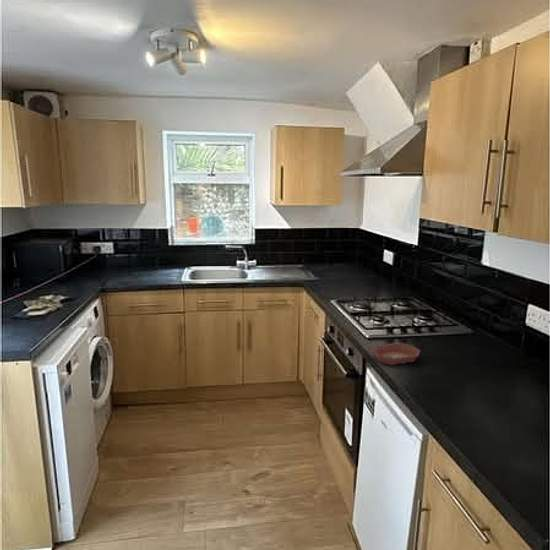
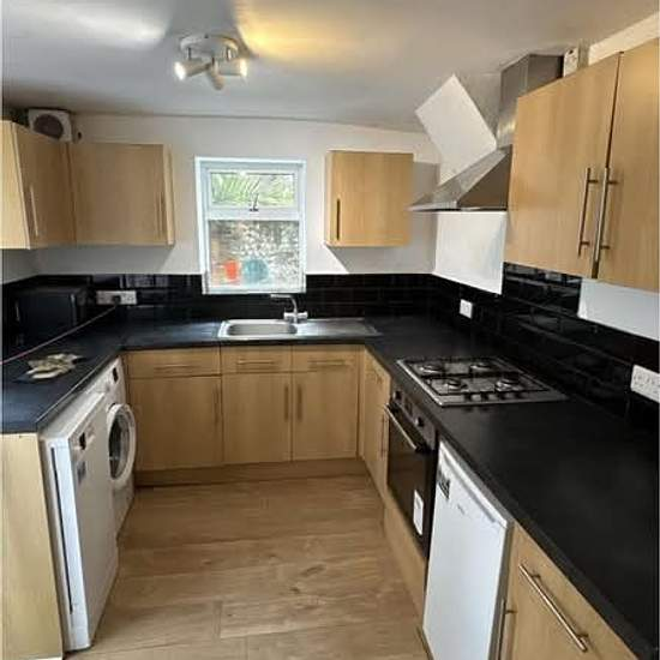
- bowl (395, 354)
